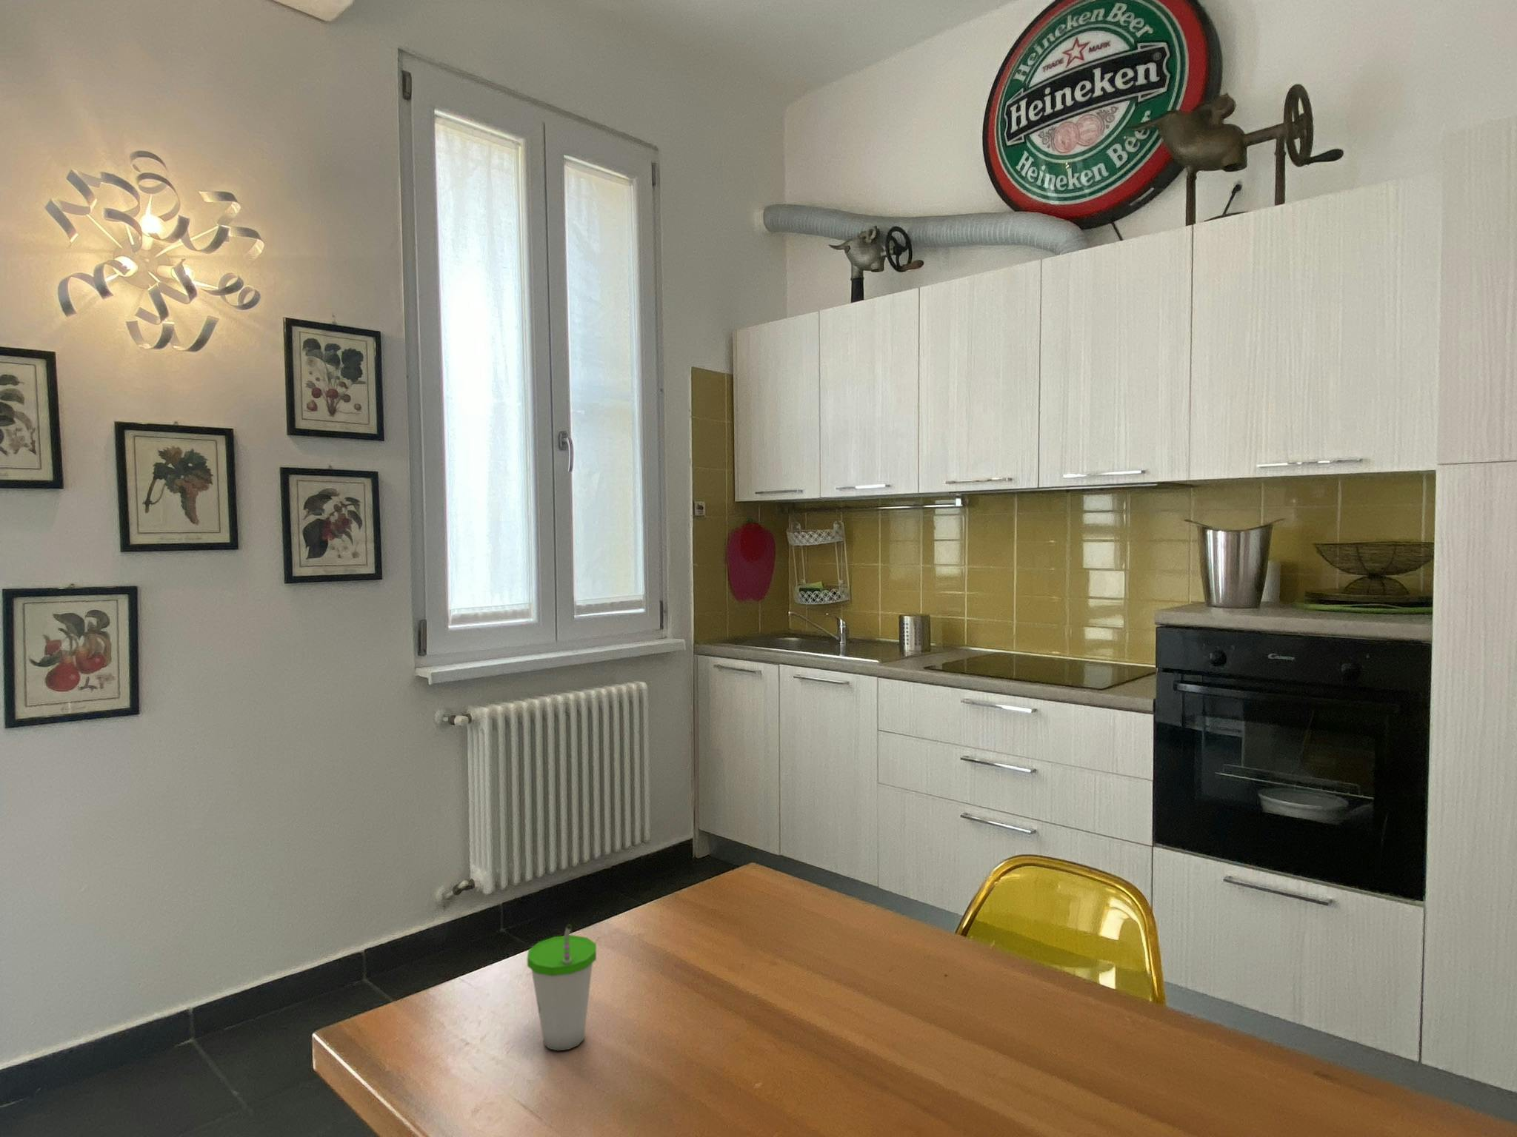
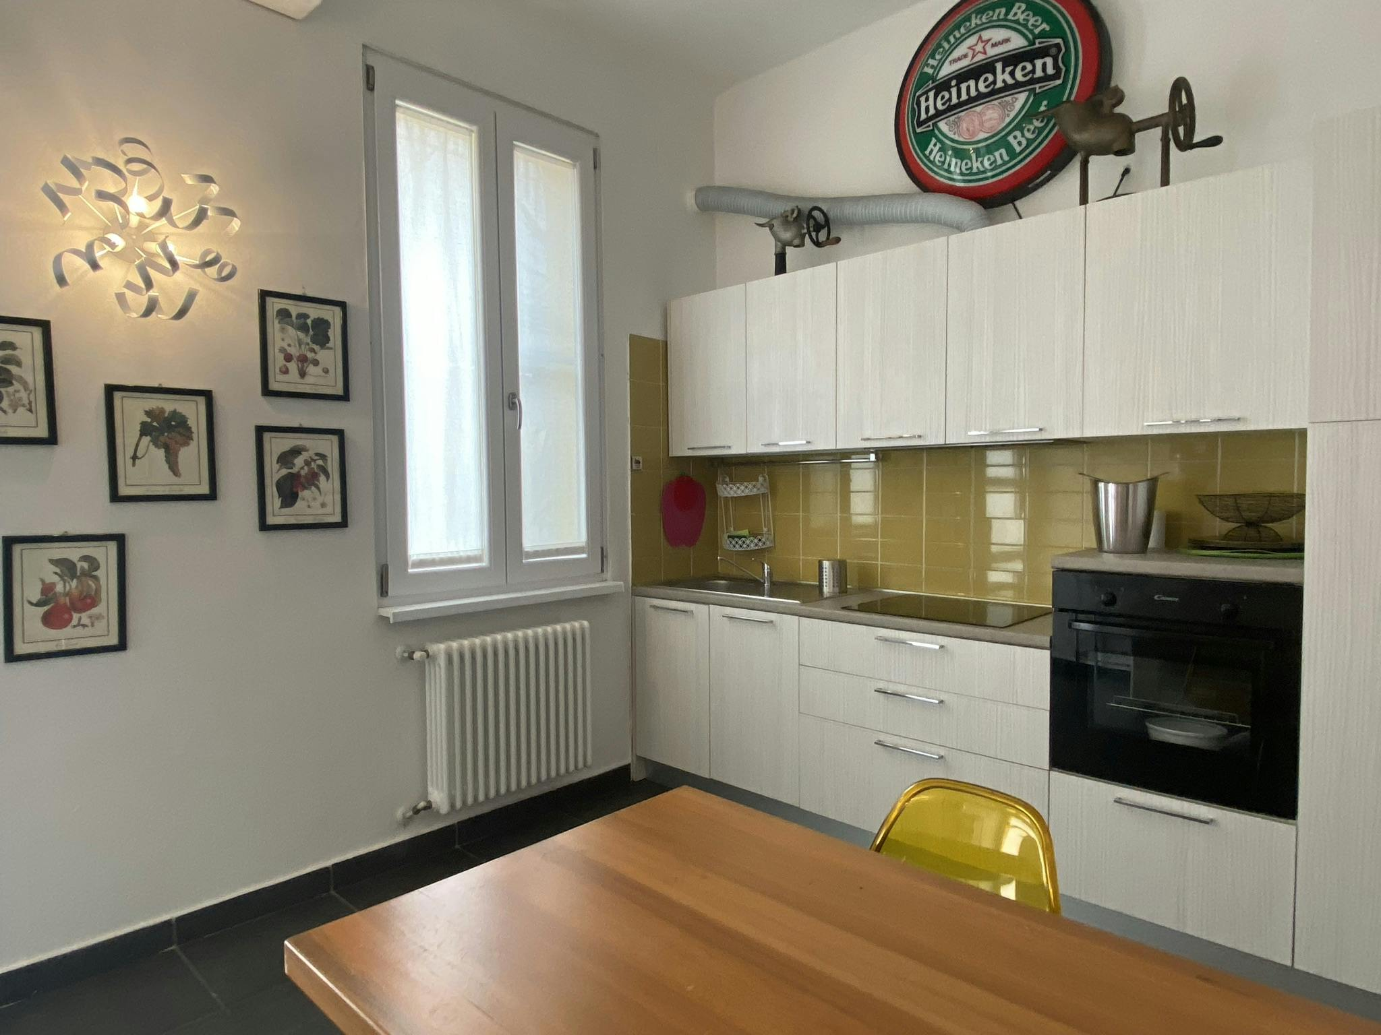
- cup (563, 975)
